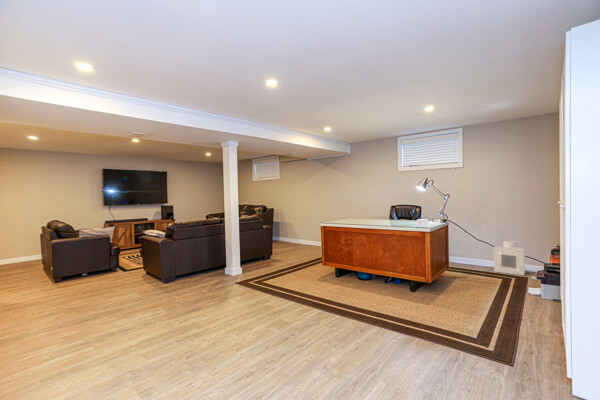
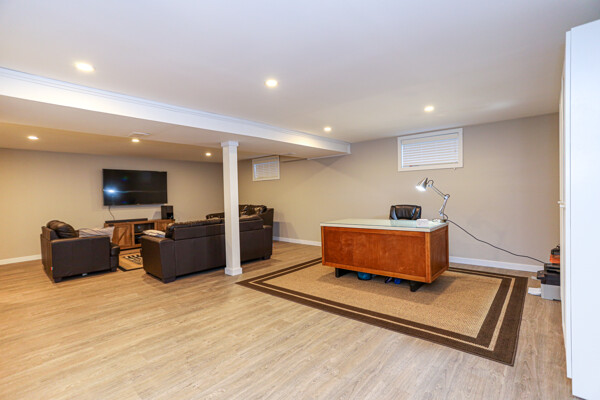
- air purifier (509, 255)
